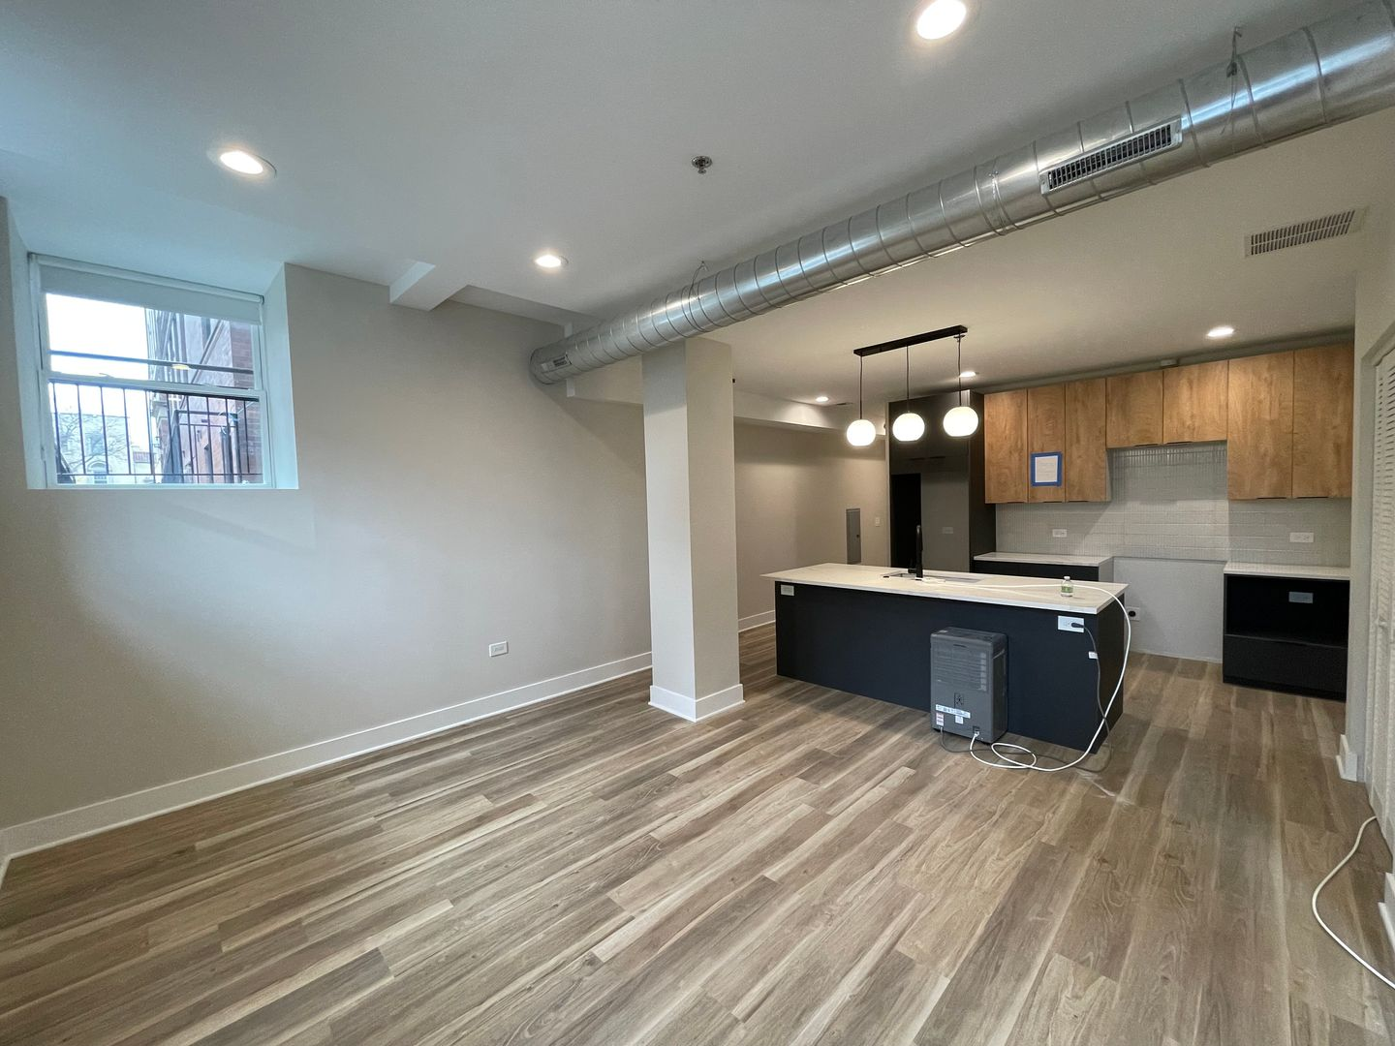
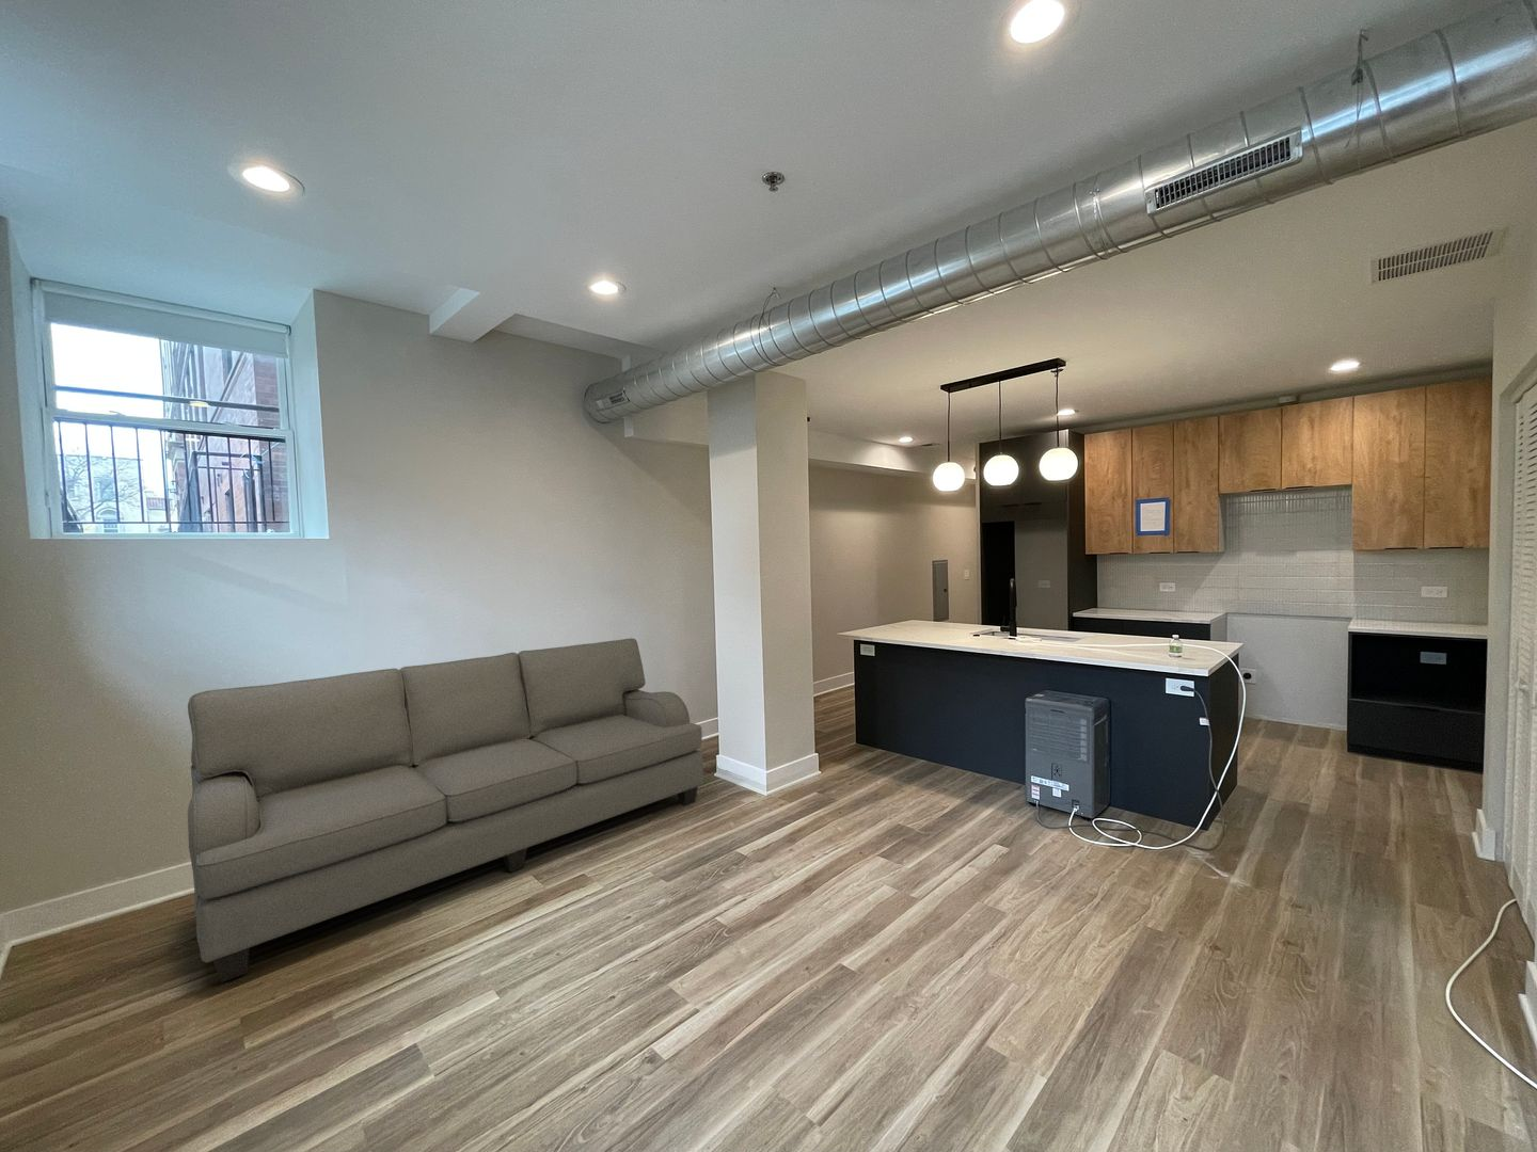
+ sofa (483, 751)
